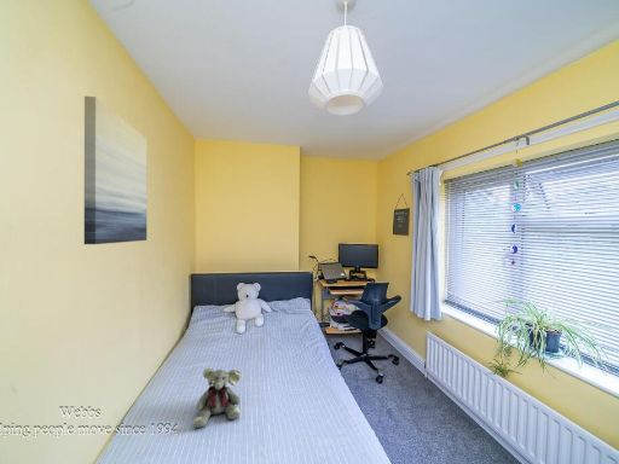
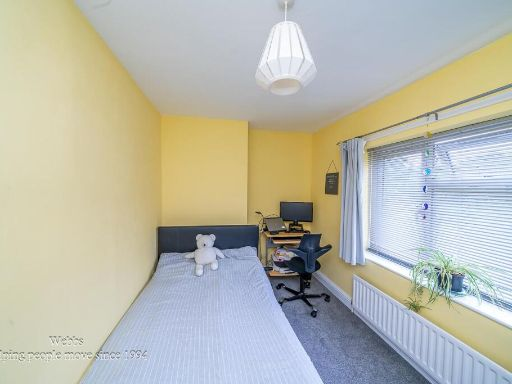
- wall art (121, 181)
- plush elephant (219, 389)
